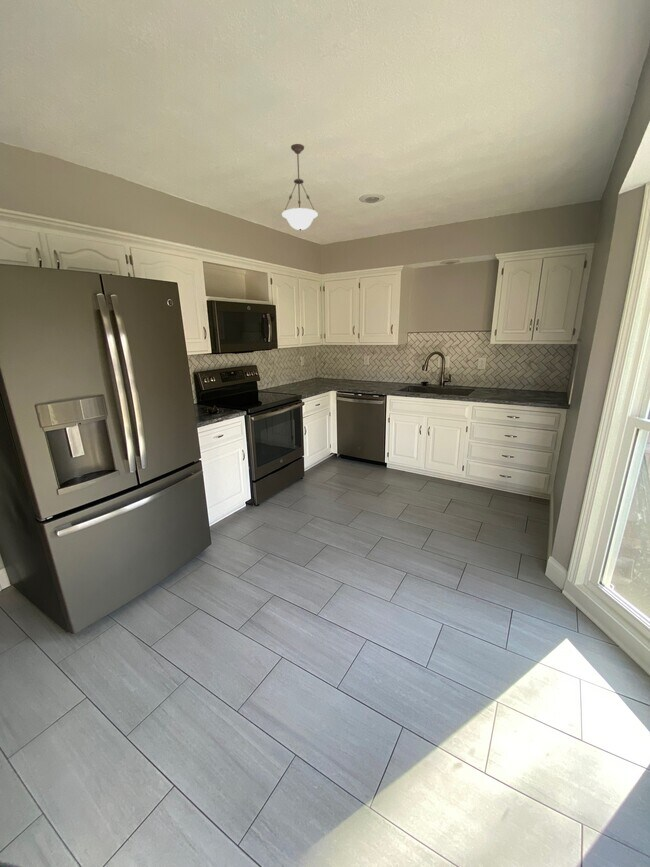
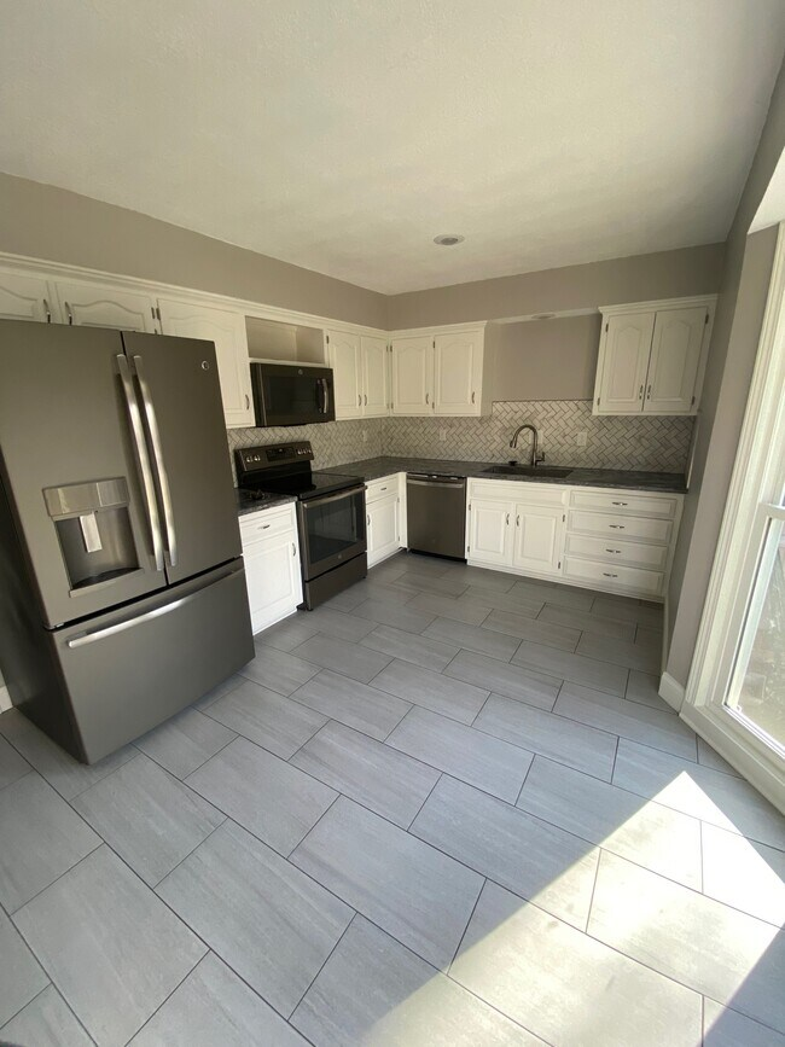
- pendant light (299, 190)
